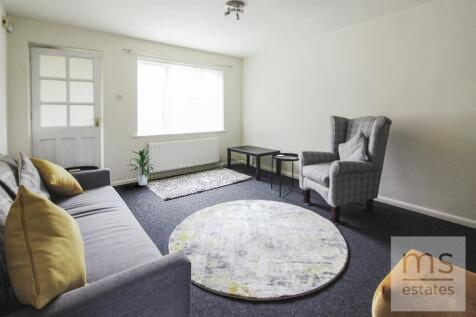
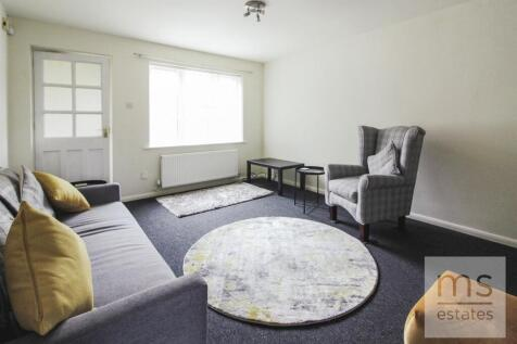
- indoor plant (142, 166)
